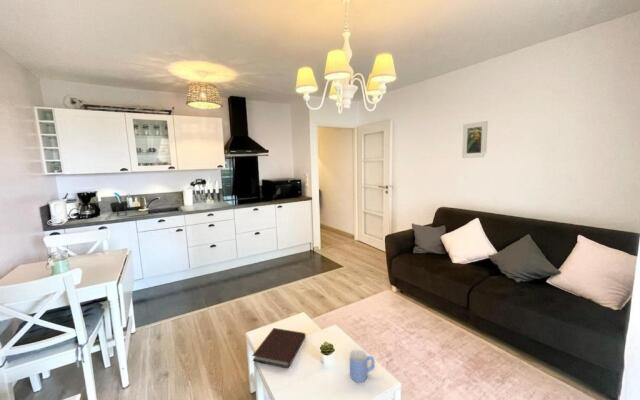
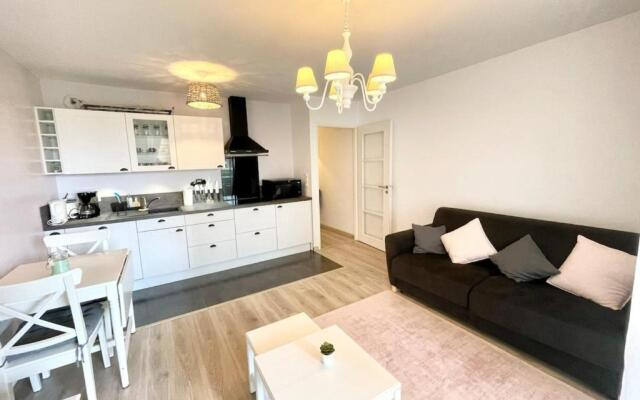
- mug (362, 365)
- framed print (474, 140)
- notebook (280, 346)
